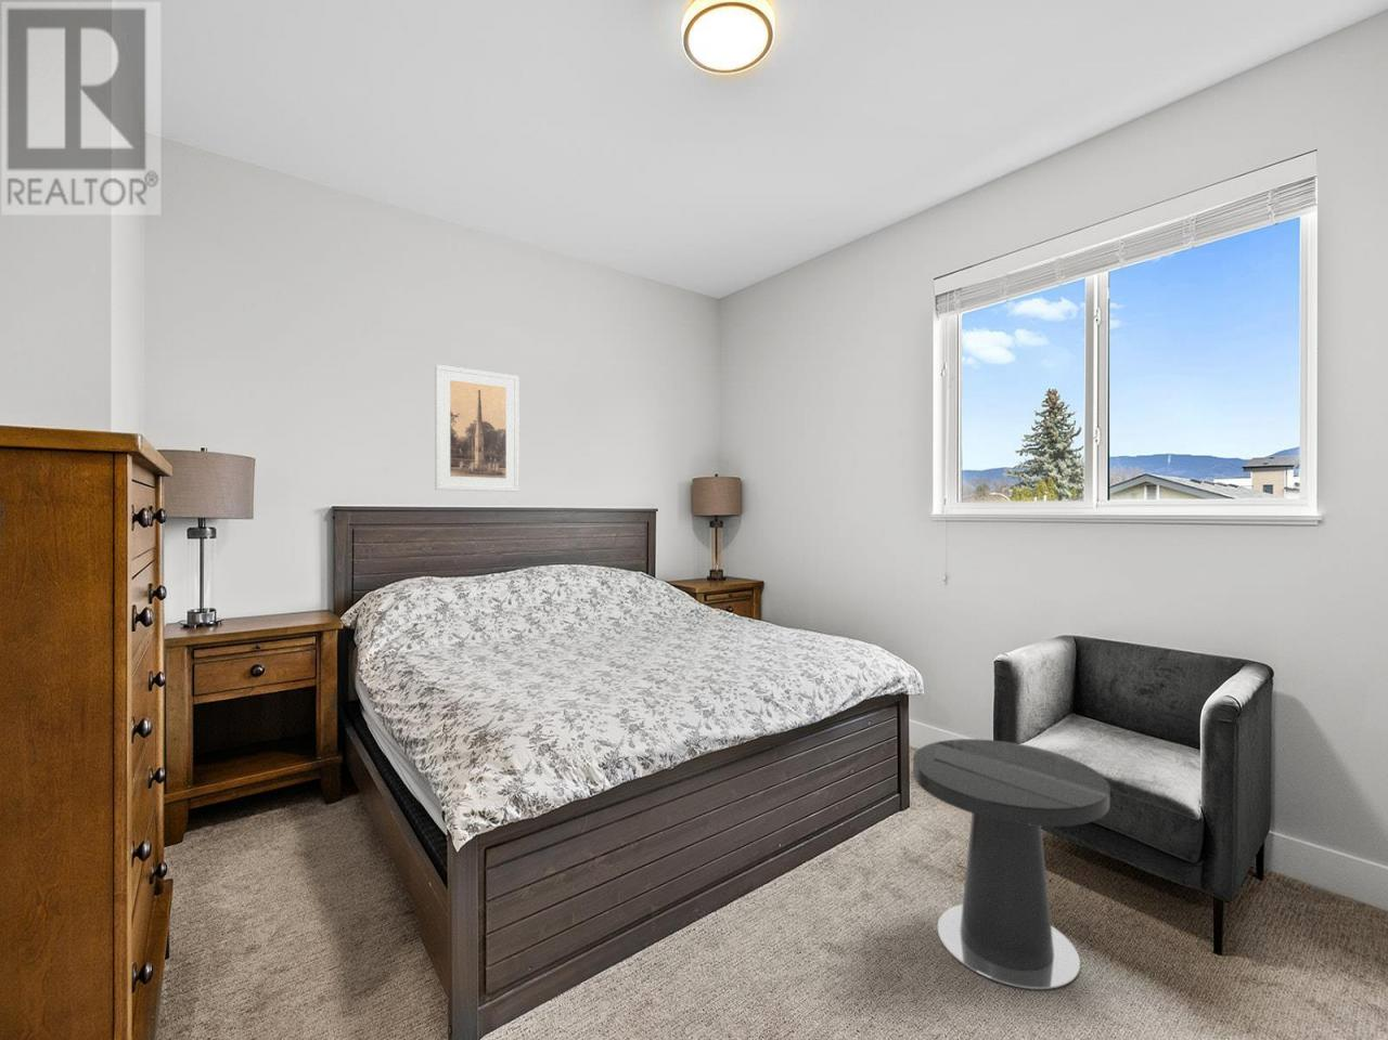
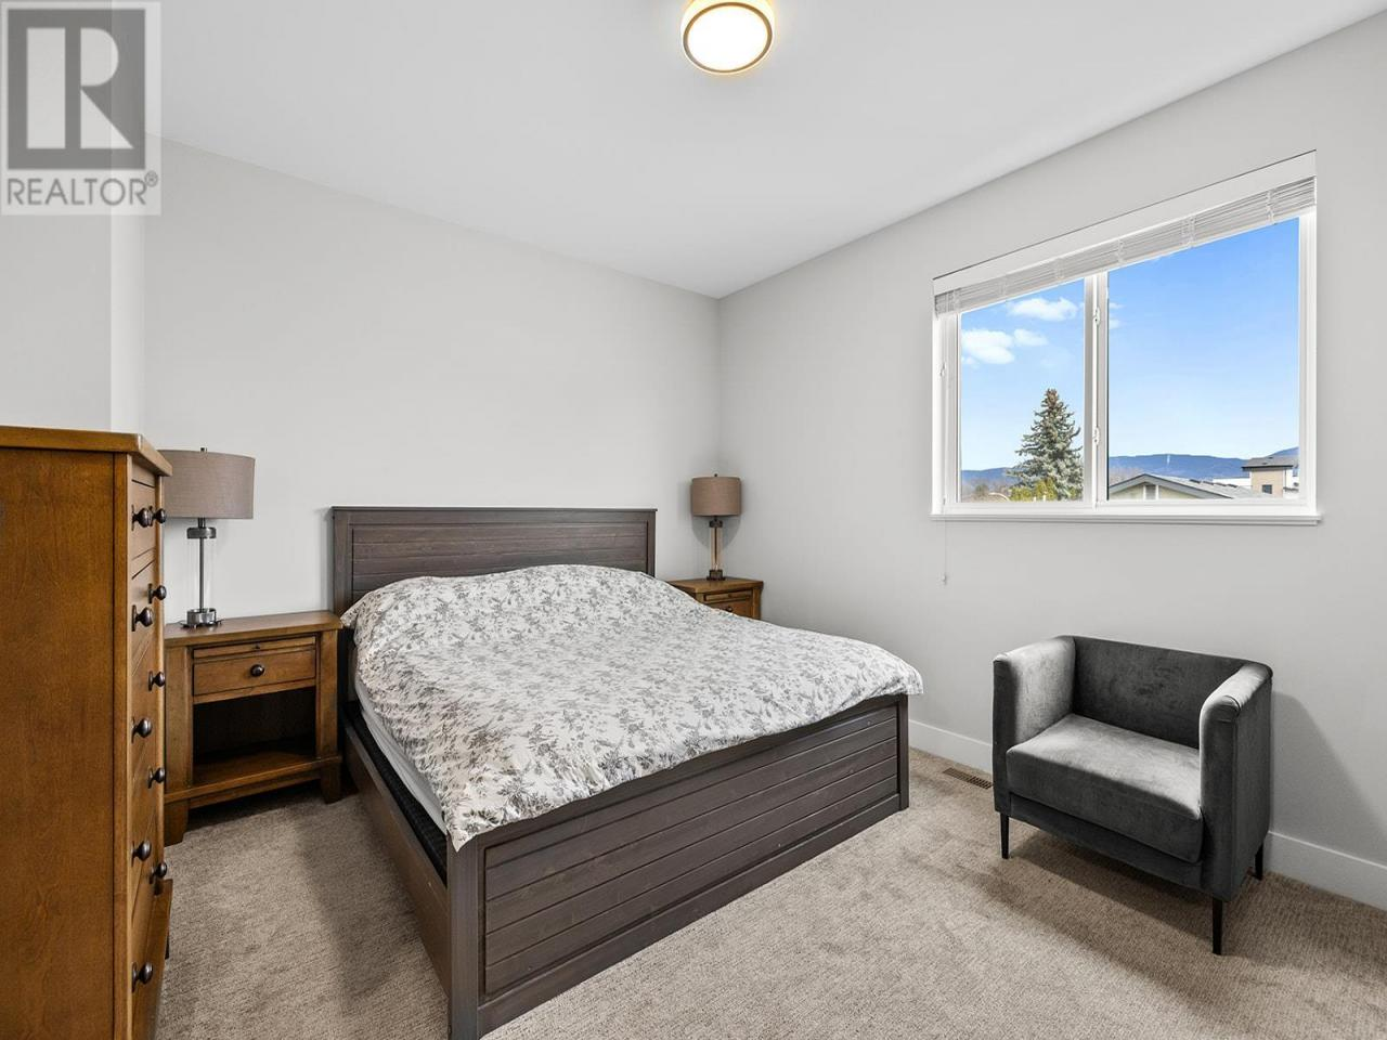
- side table (1005, 854)
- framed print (479, 430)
